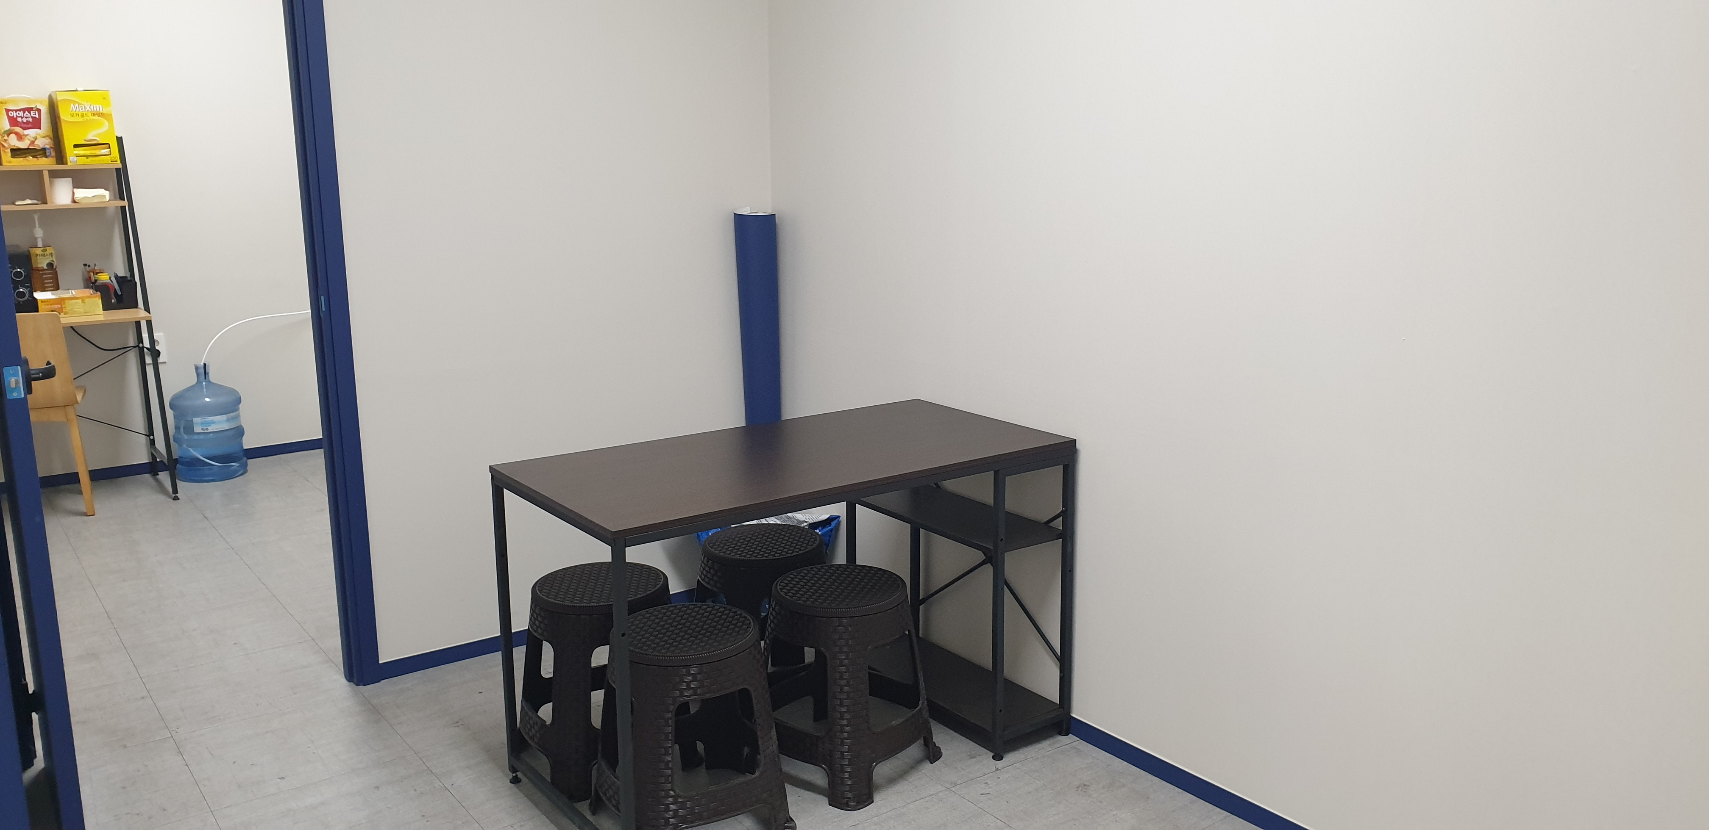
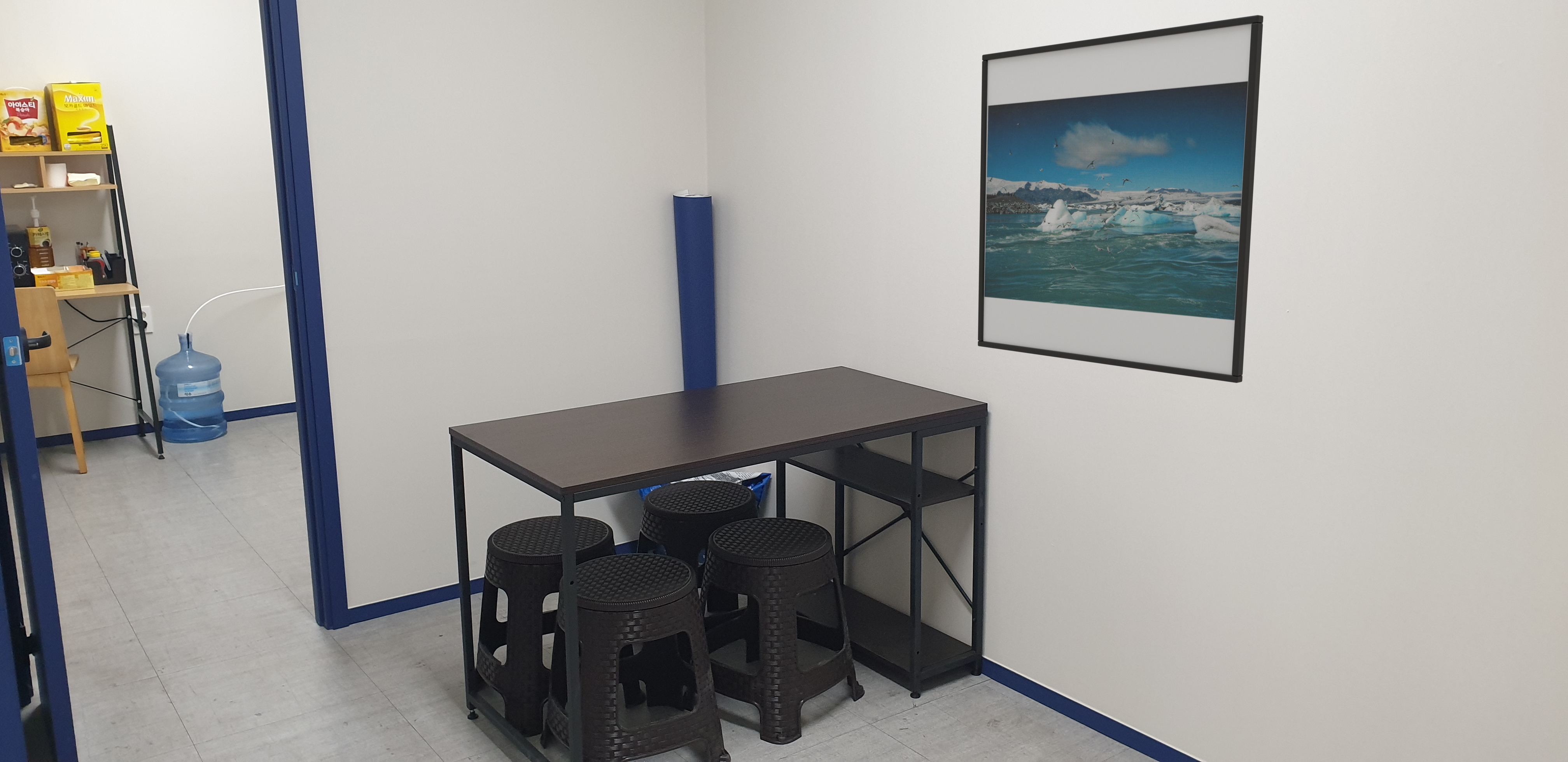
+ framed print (1101, 204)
